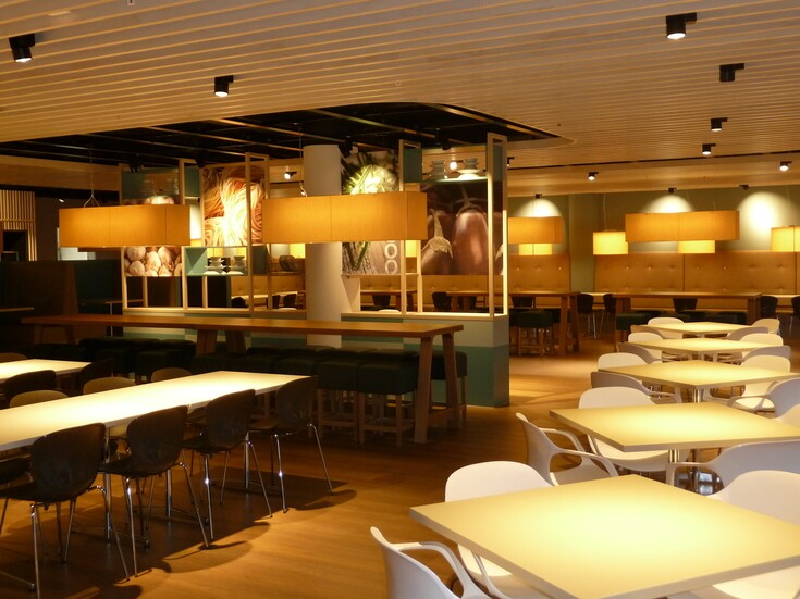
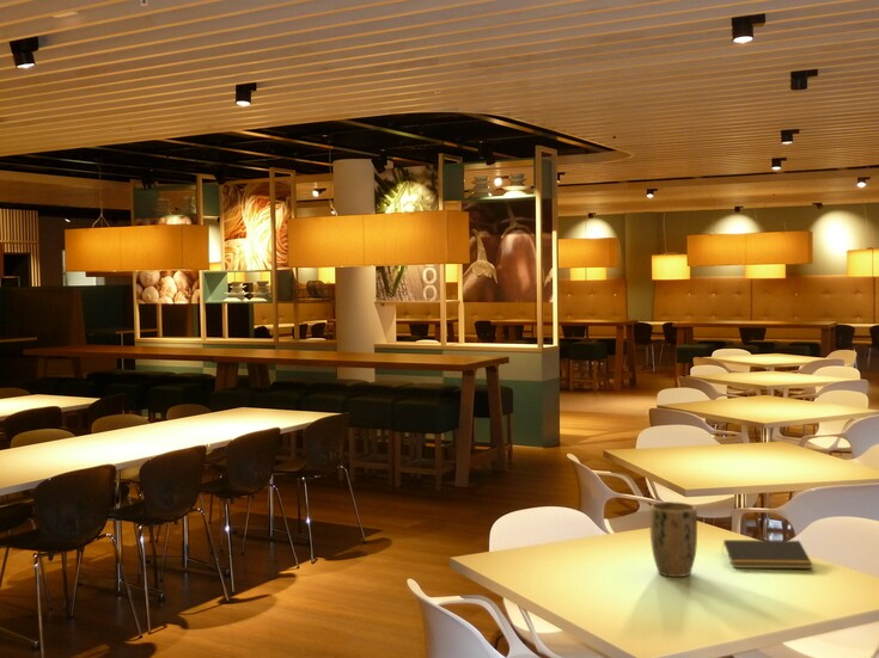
+ plant pot (673, 539)
+ notepad (767, 553)
